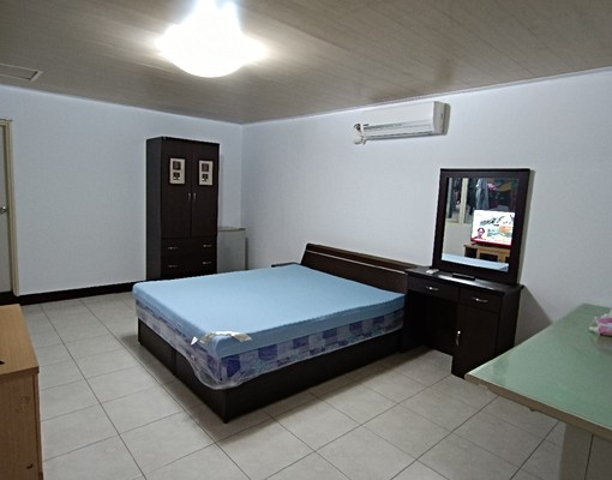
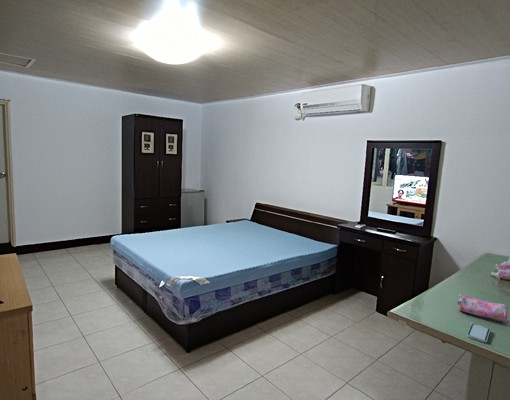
+ pencil case (481, 307)
+ smartphone (478, 332)
